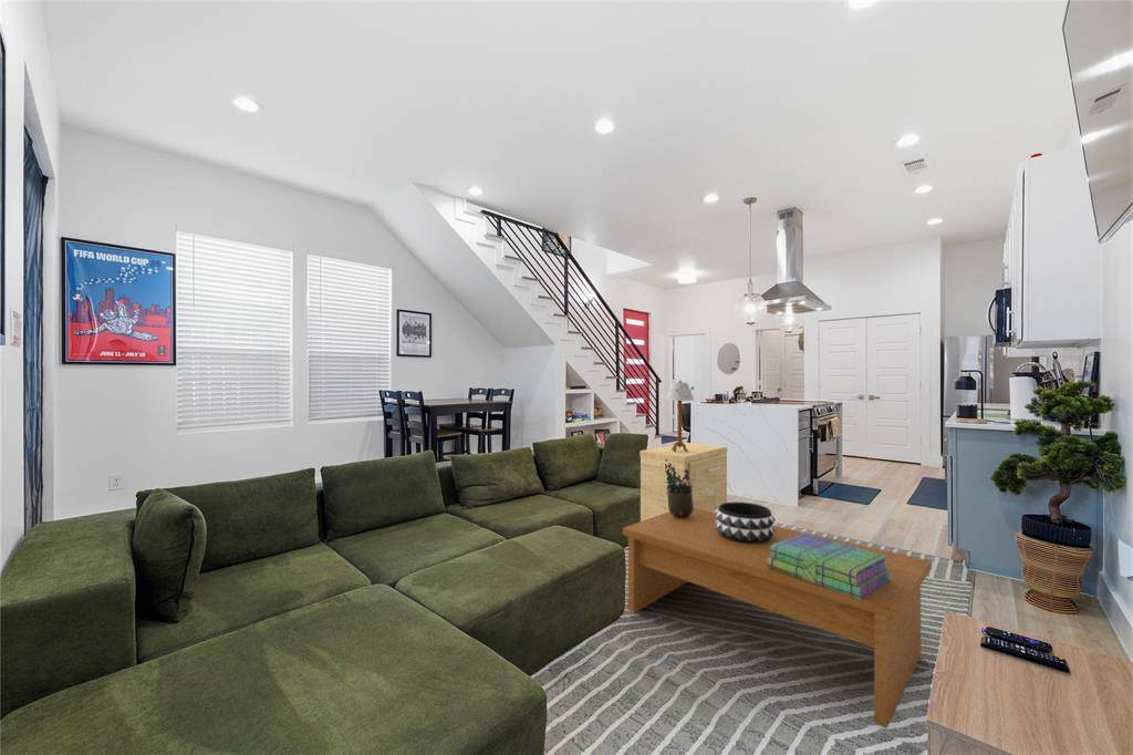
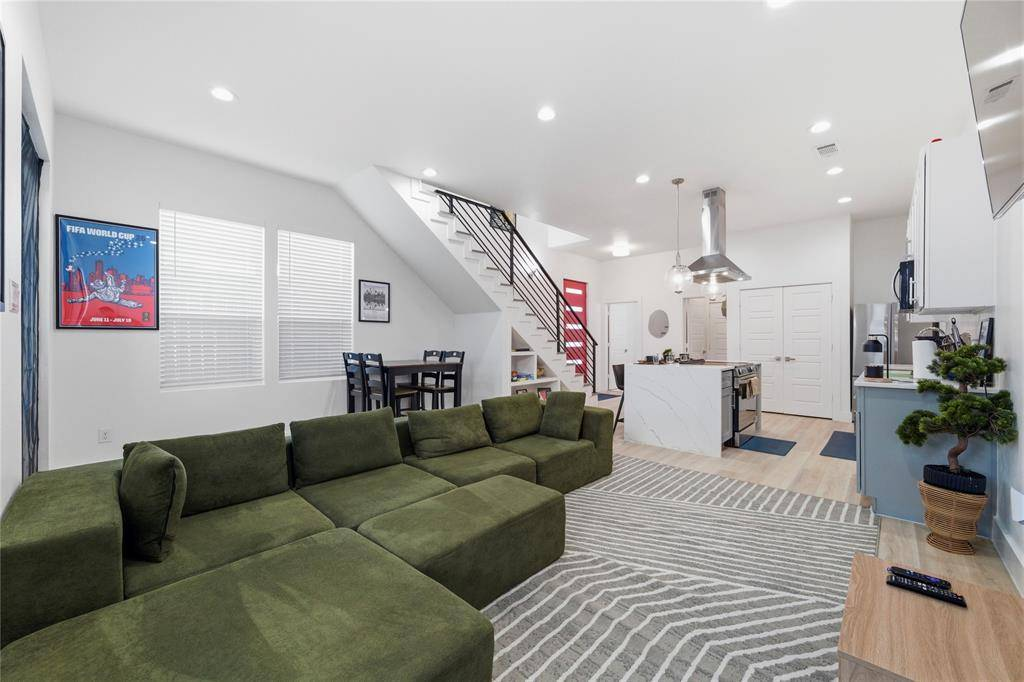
- stack of books (827, 561)
- table lamp (679, 415)
- potted plant (676, 485)
- decorative bowl (744, 520)
- side table (693, 495)
- coffee table (761, 587)
